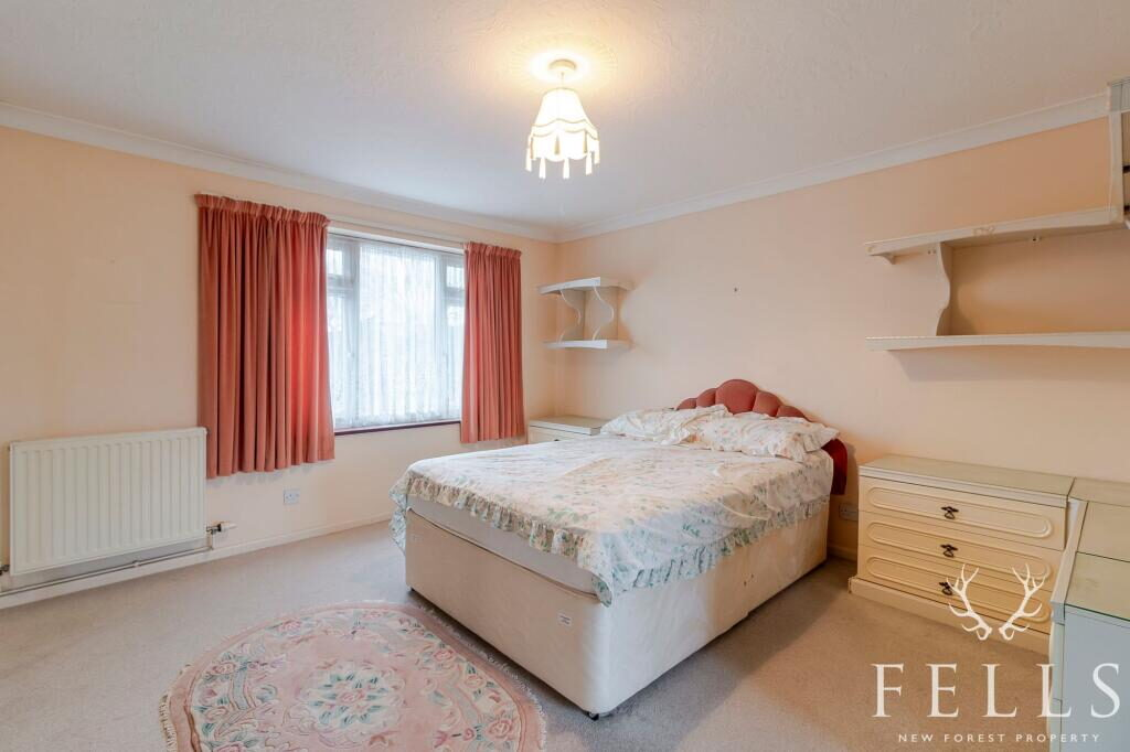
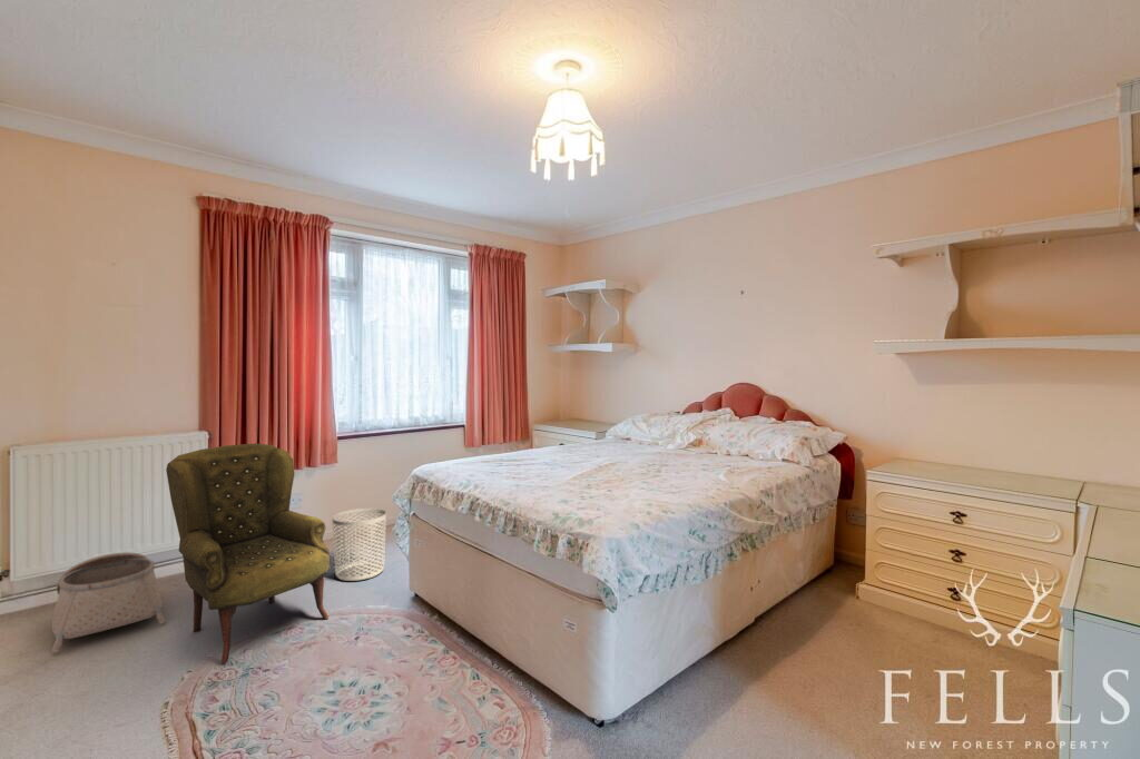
+ basket (108, 588)
+ waste bin (360, 543)
+ armchair (254, 536)
